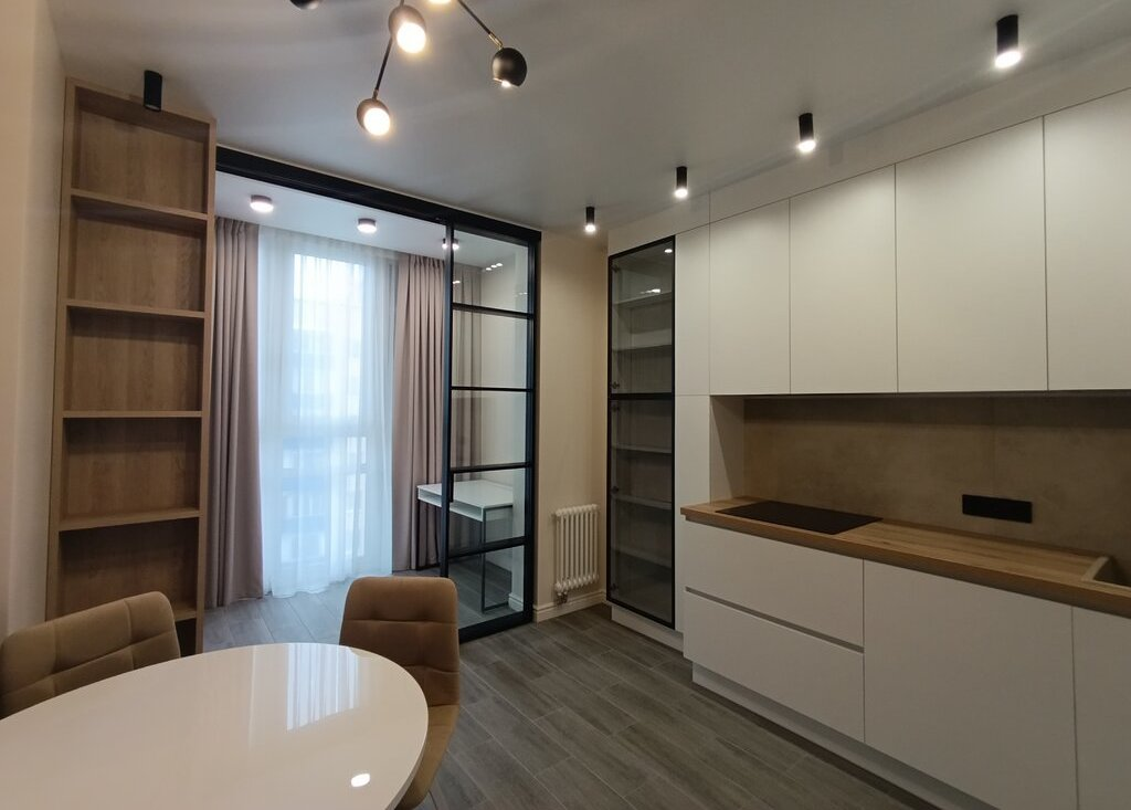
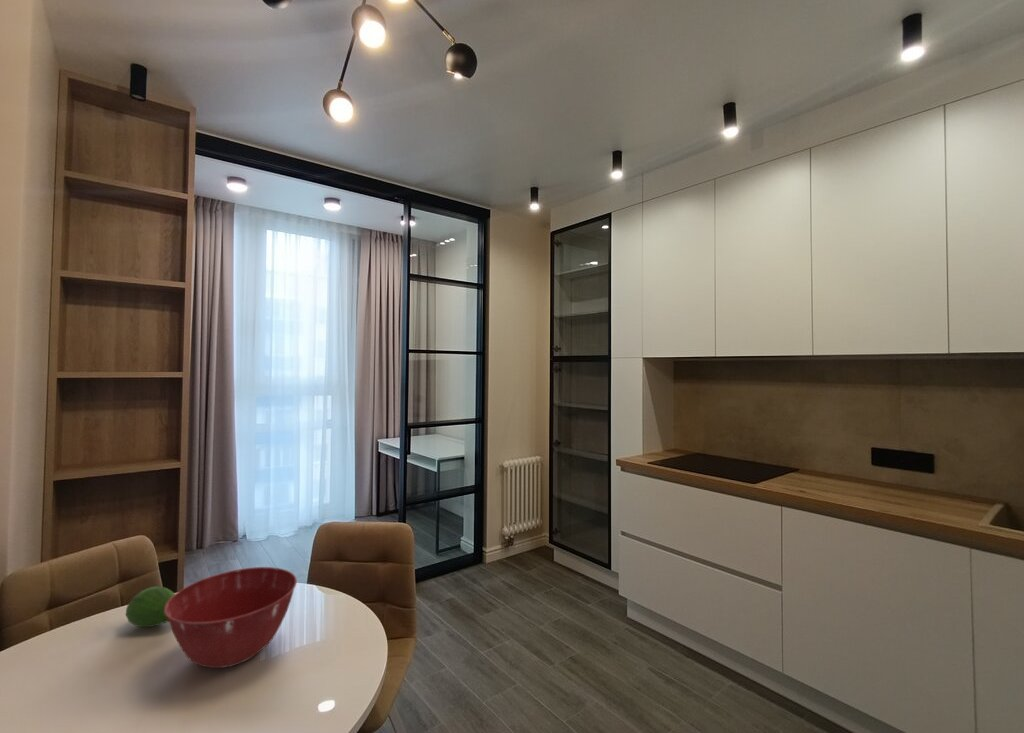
+ fruit (155, 606)
+ mixing bowl (234, 620)
